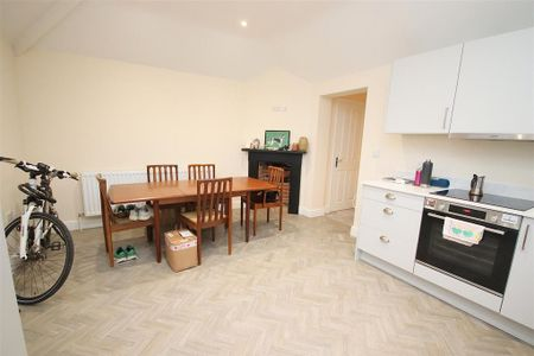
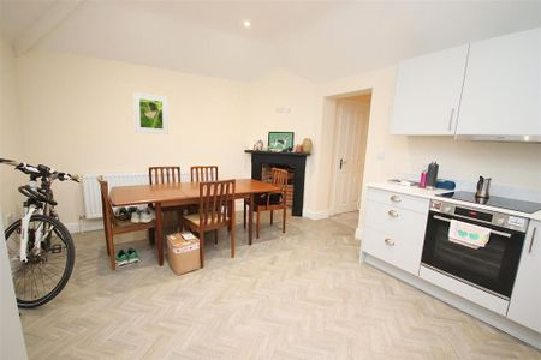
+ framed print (150, 114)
